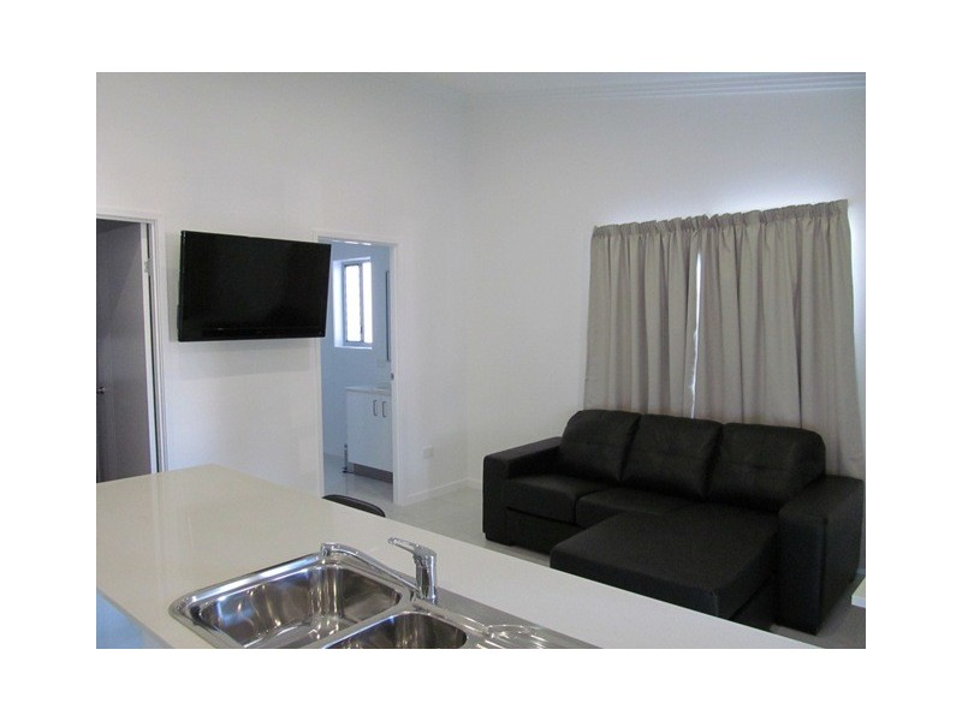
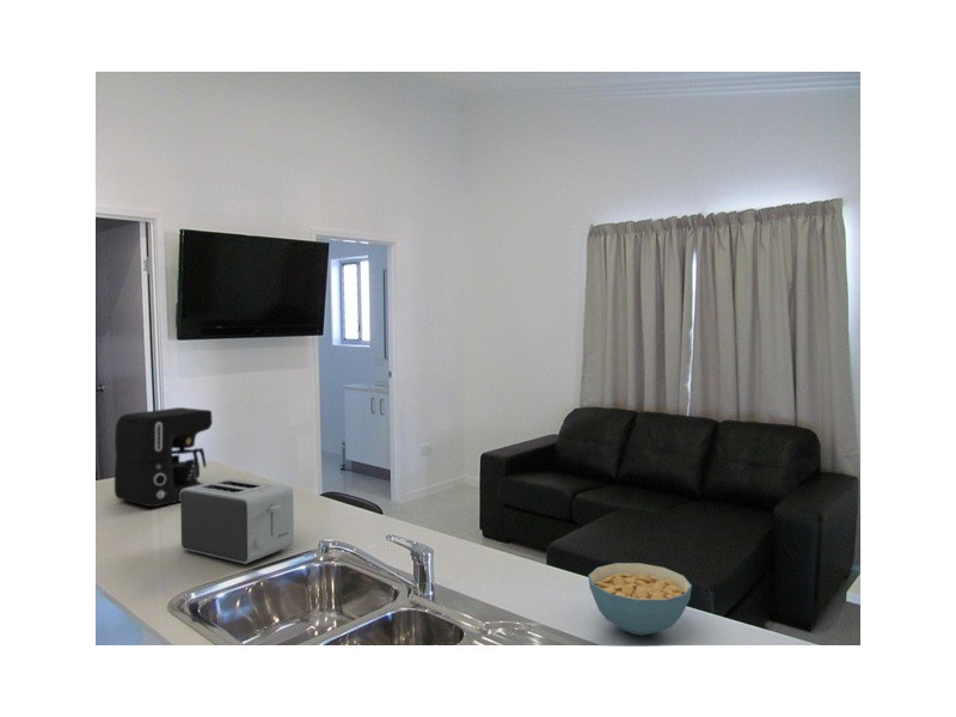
+ coffee maker (168, 454)
+ toaster (240, 519)
+ cereal bowl (638, 603)
